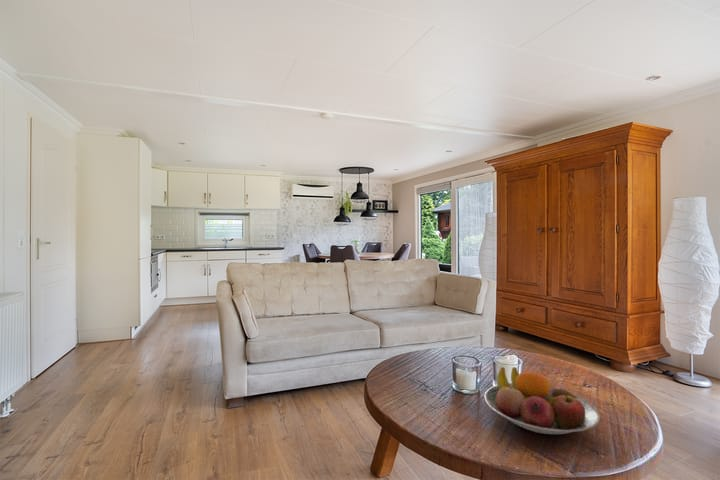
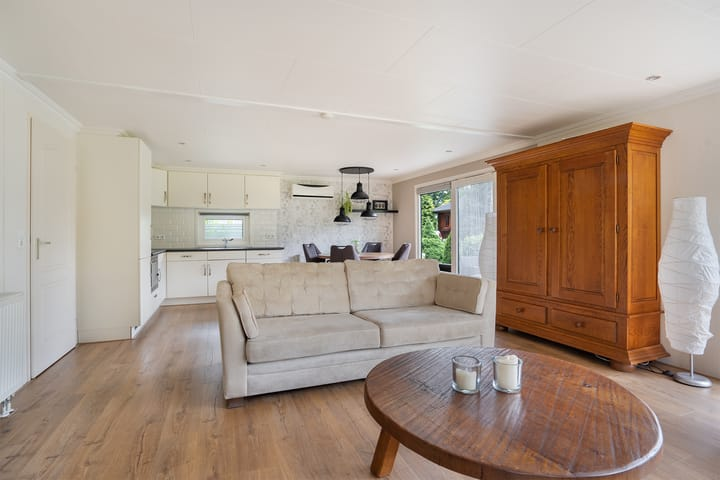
- fruit bowl (538, 399)
